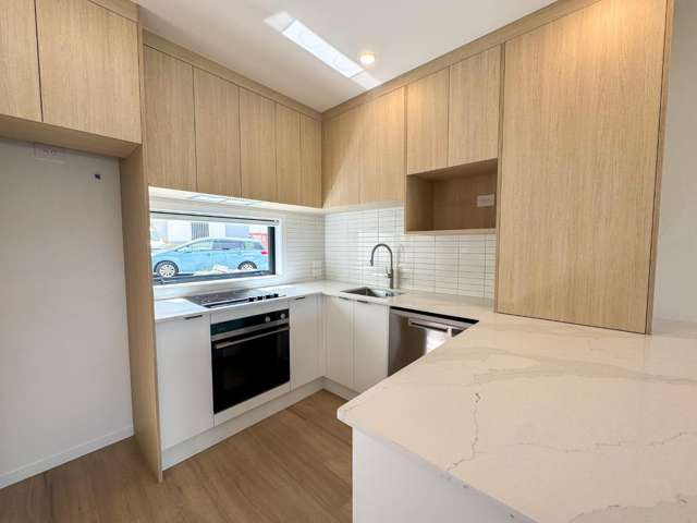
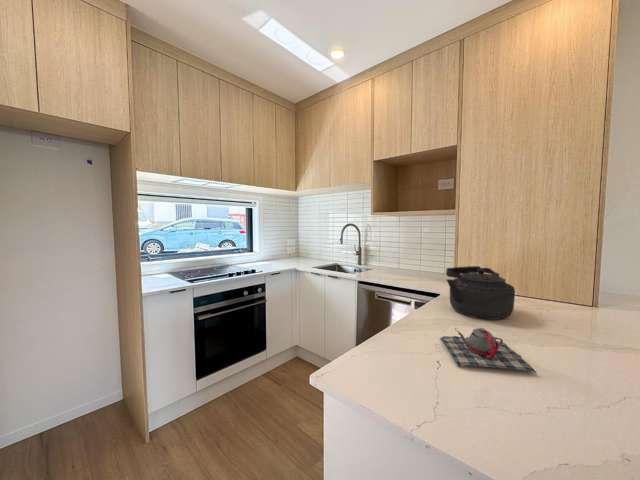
+ kettle (478, 290)
+ teapot (481, 341)
